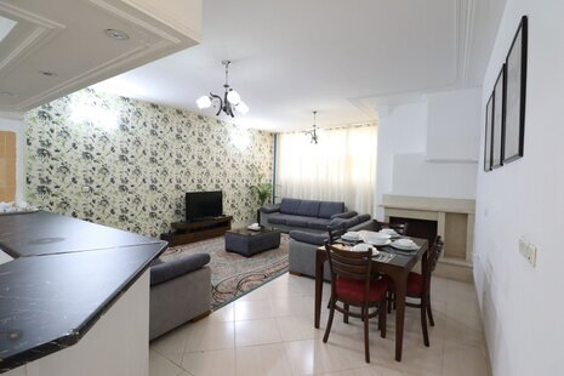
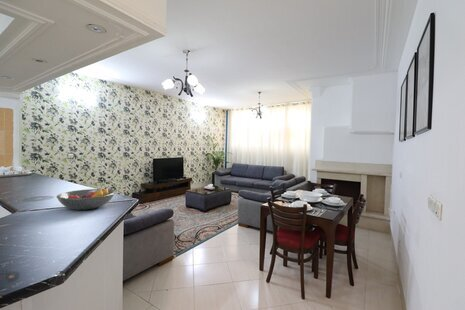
+ fruit bowl (87, 198)
